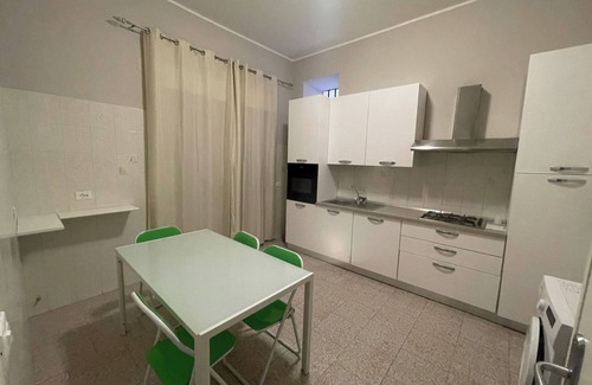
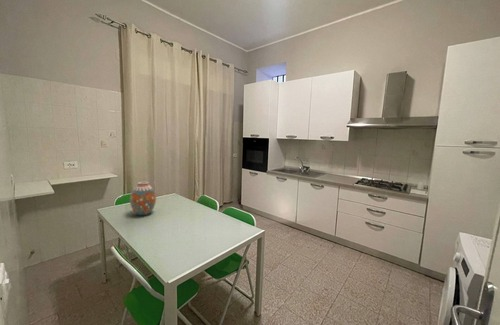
+ vase (143, 198)
